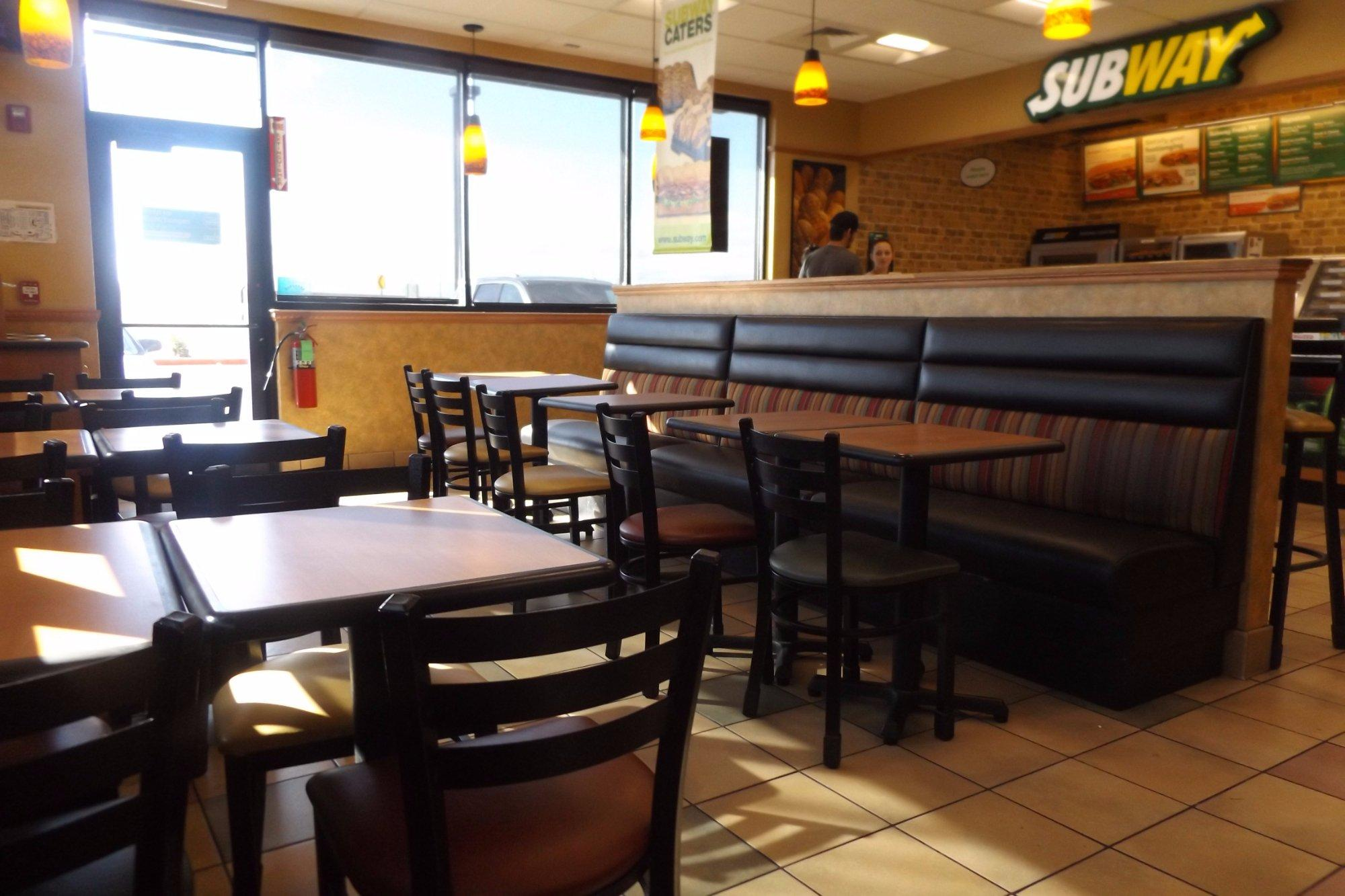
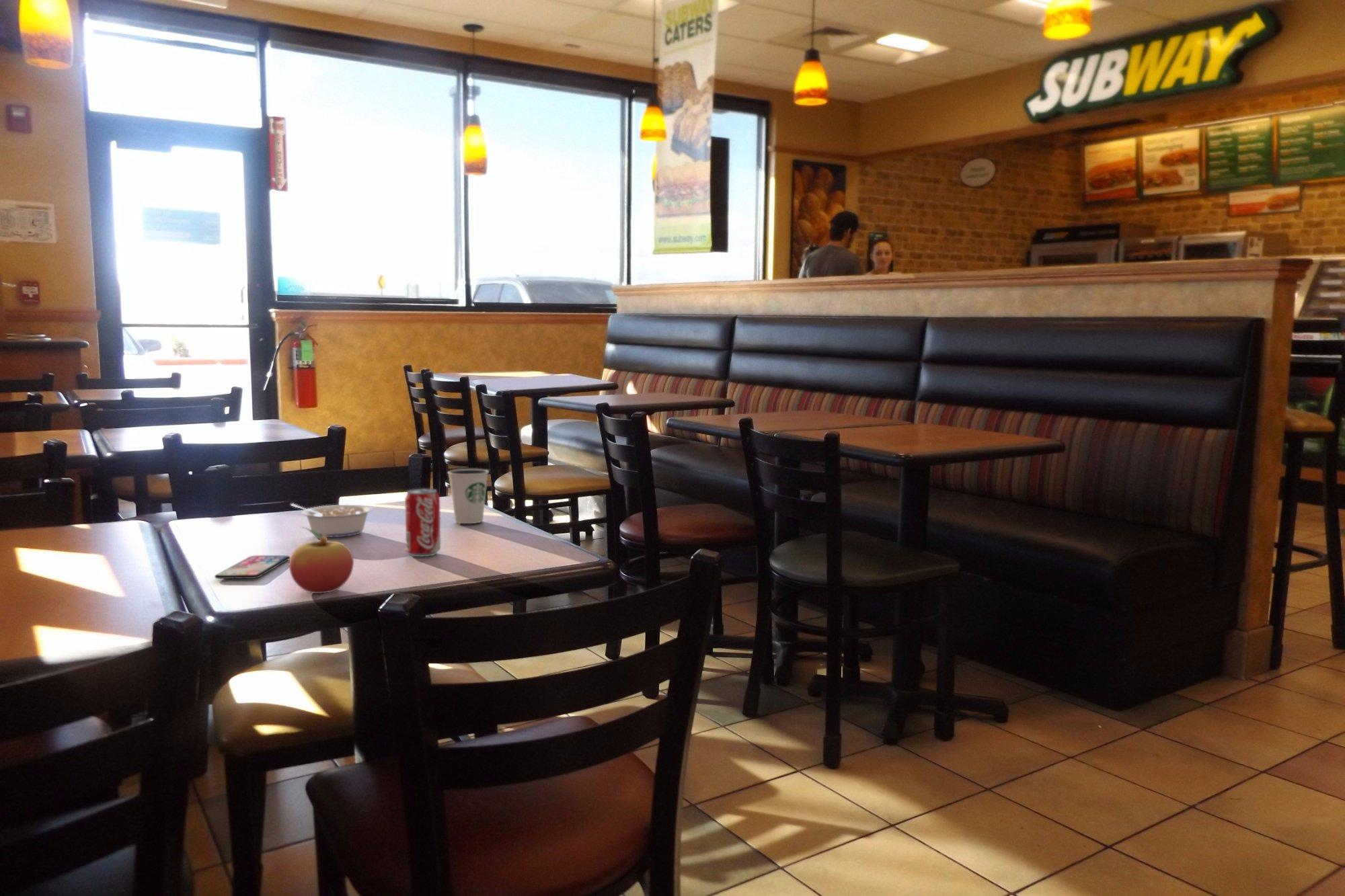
+ legume (334, 519)
+ smartphone (254, 566)
+ dixie cup (468, 496)
+ soda can (422, 522)
+ fruit (321, 560)
